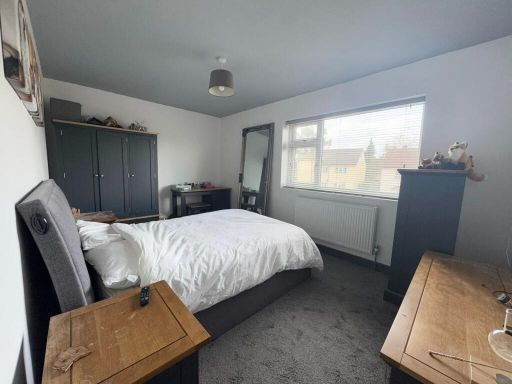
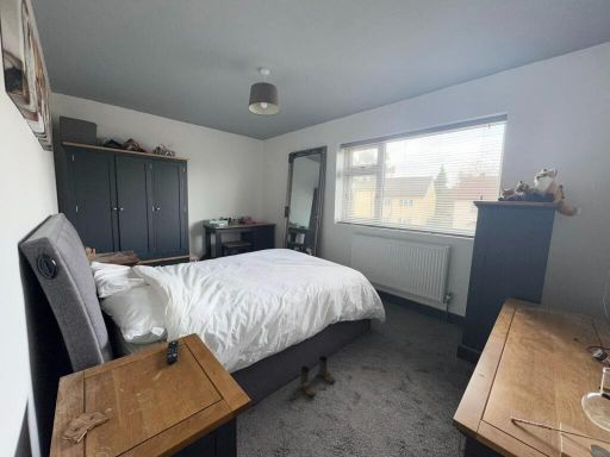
+ boots (319, 375)
